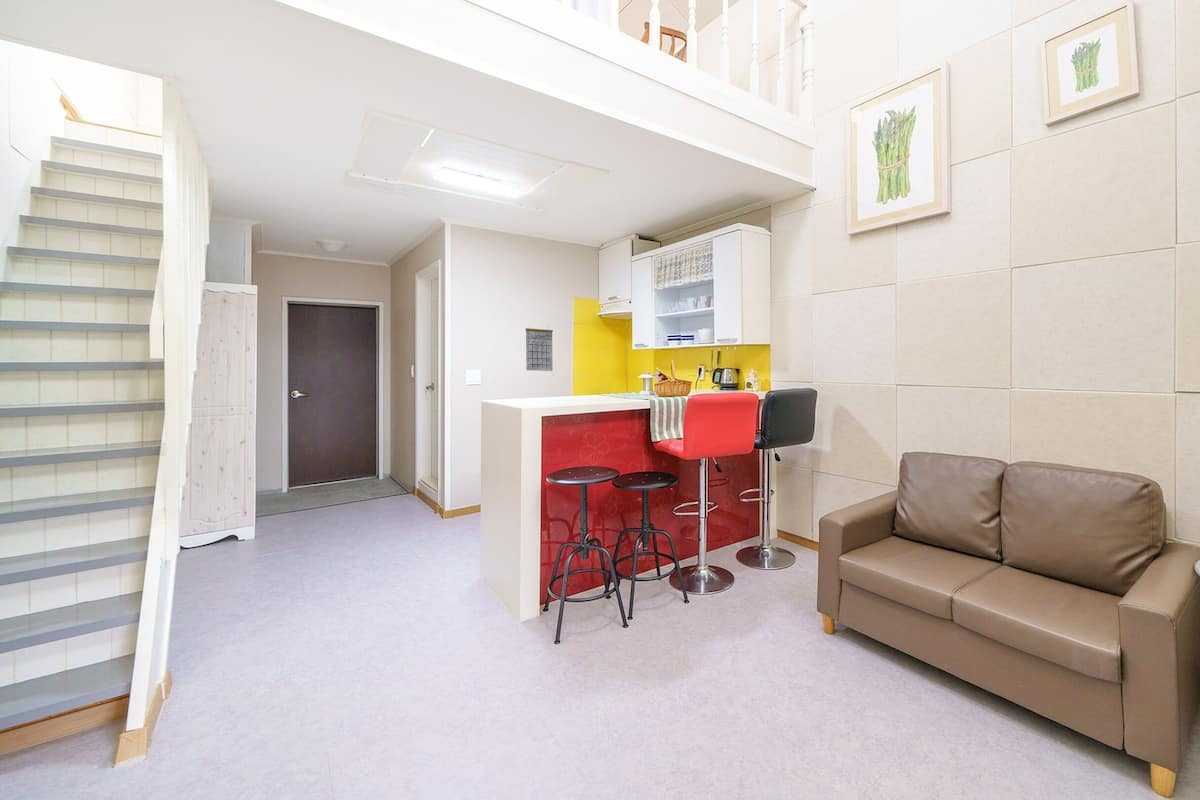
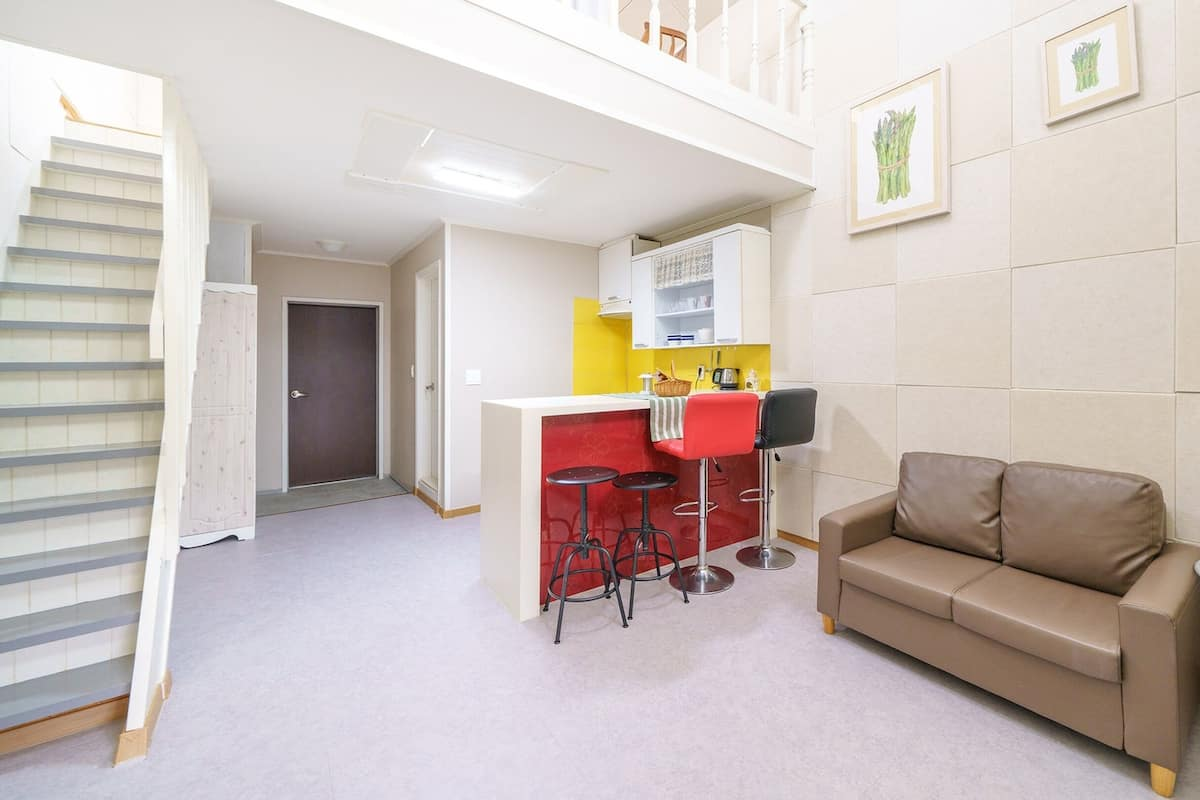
- calendar (539, 344)
